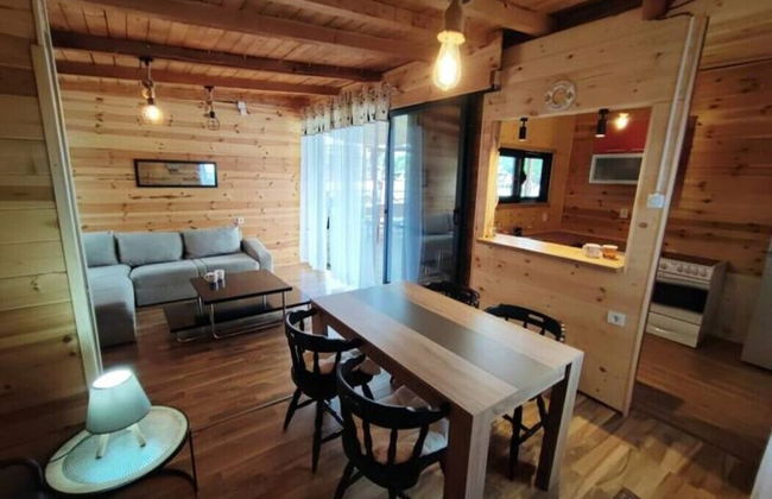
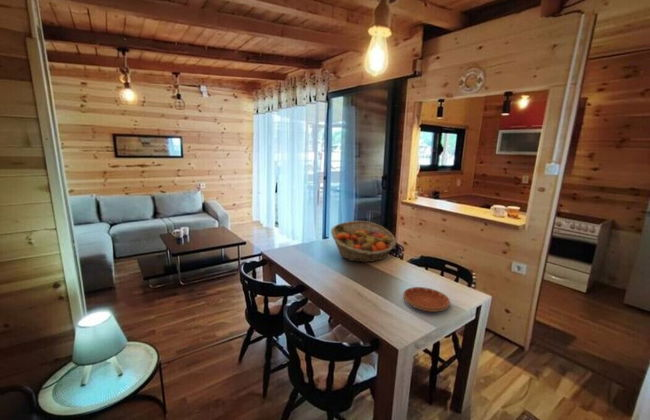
+ saucer (425, 299)
+ fruit basket (363, 240)
